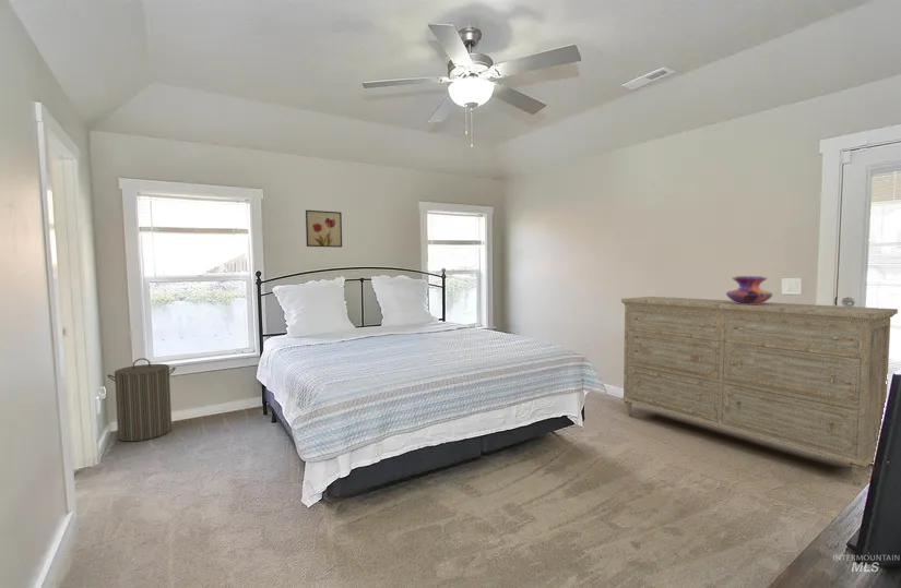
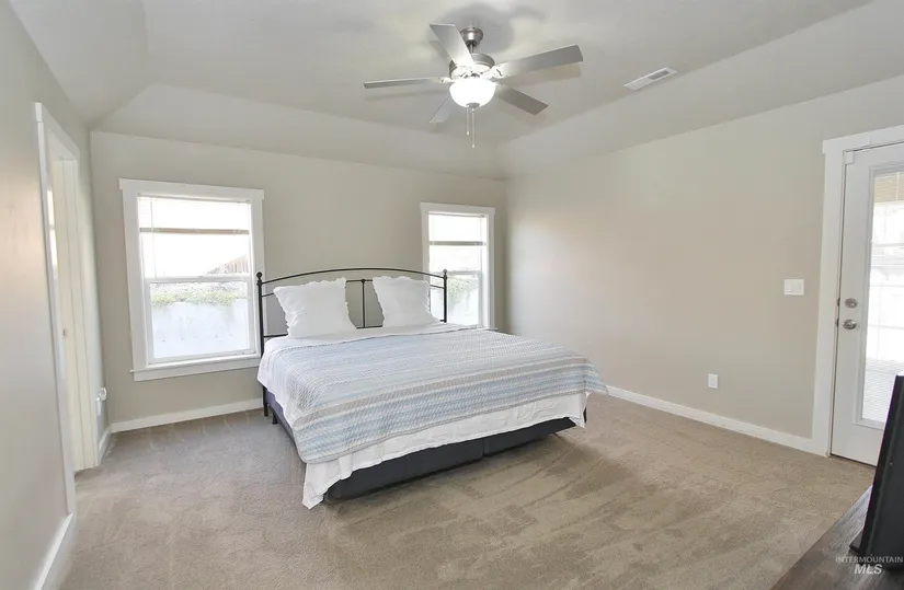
- laundry hamper (143, 395)
- dresser (734, 371)
- wall art (323, 229)
- decorative vase (748, 289)
